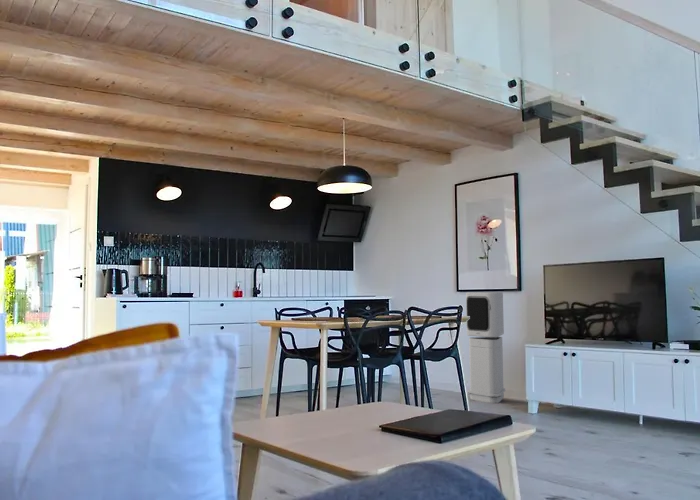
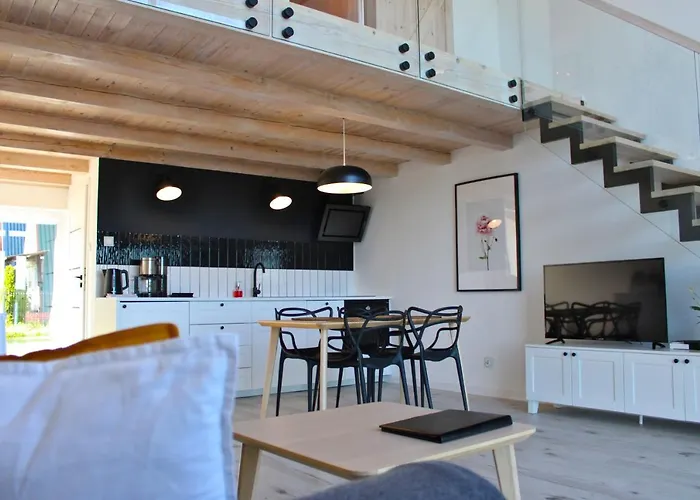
- air purifier (490, 345)
